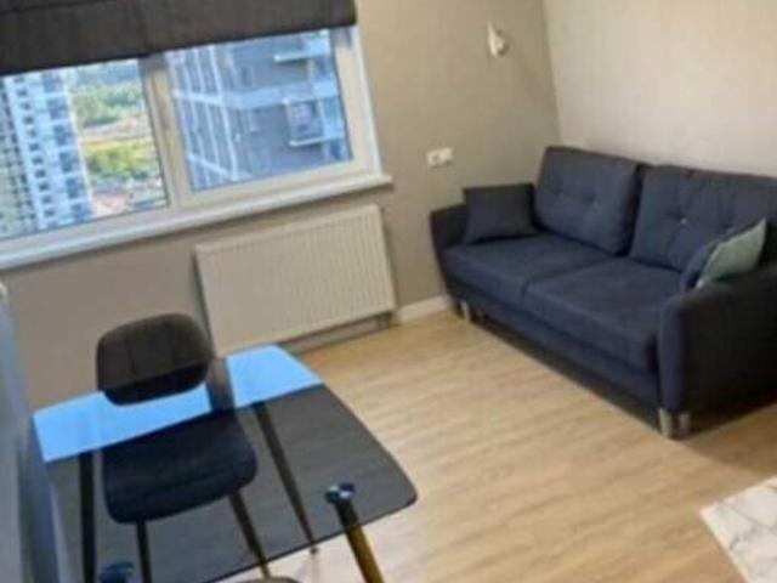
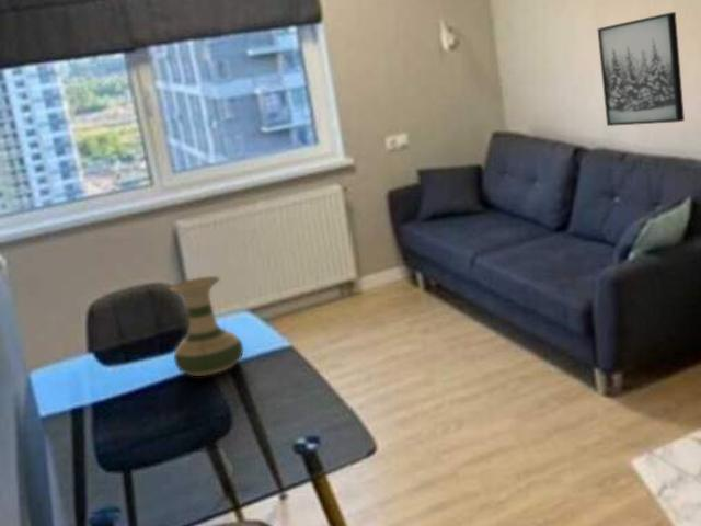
+ wall art (639, 72)
+ vase (203, 327)
